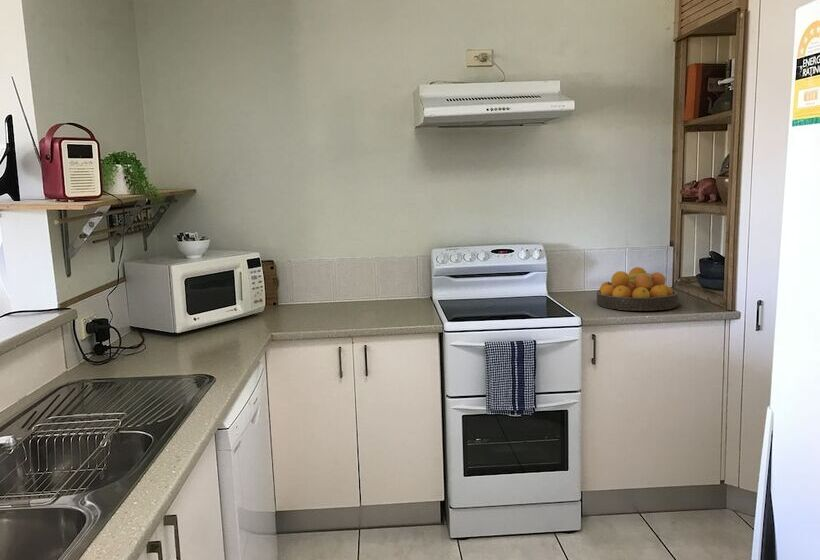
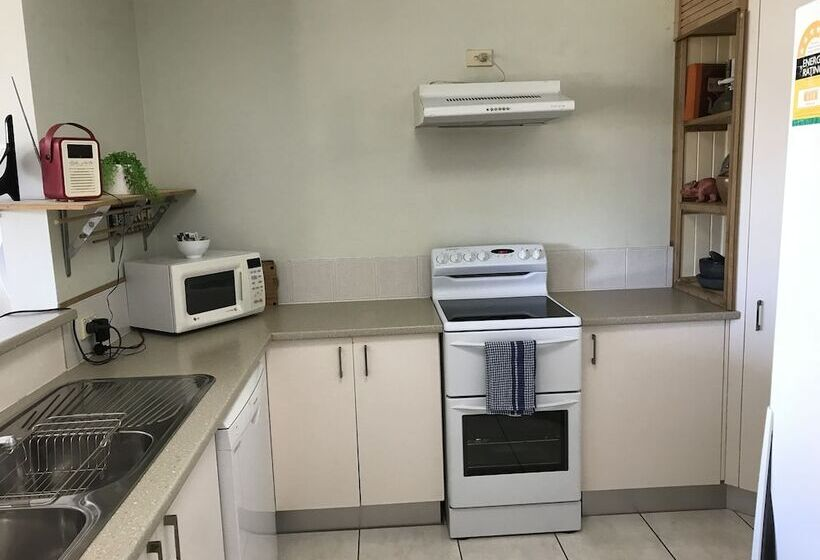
- fruit bowl (636, 286)
